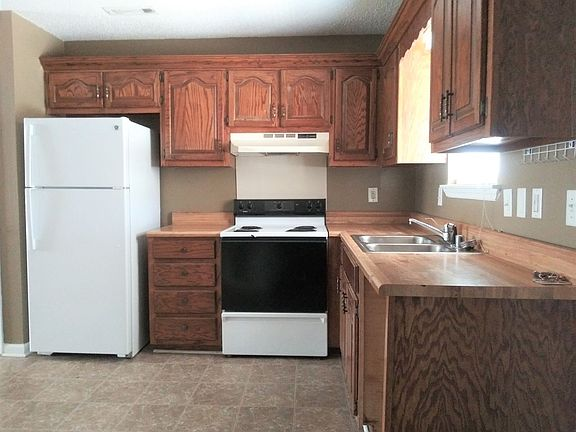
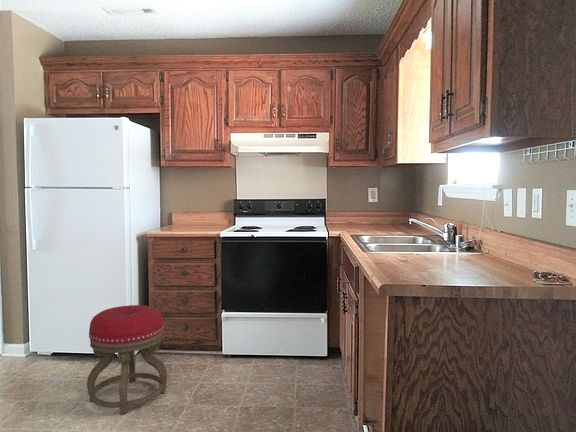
+ stool (127, 353)
